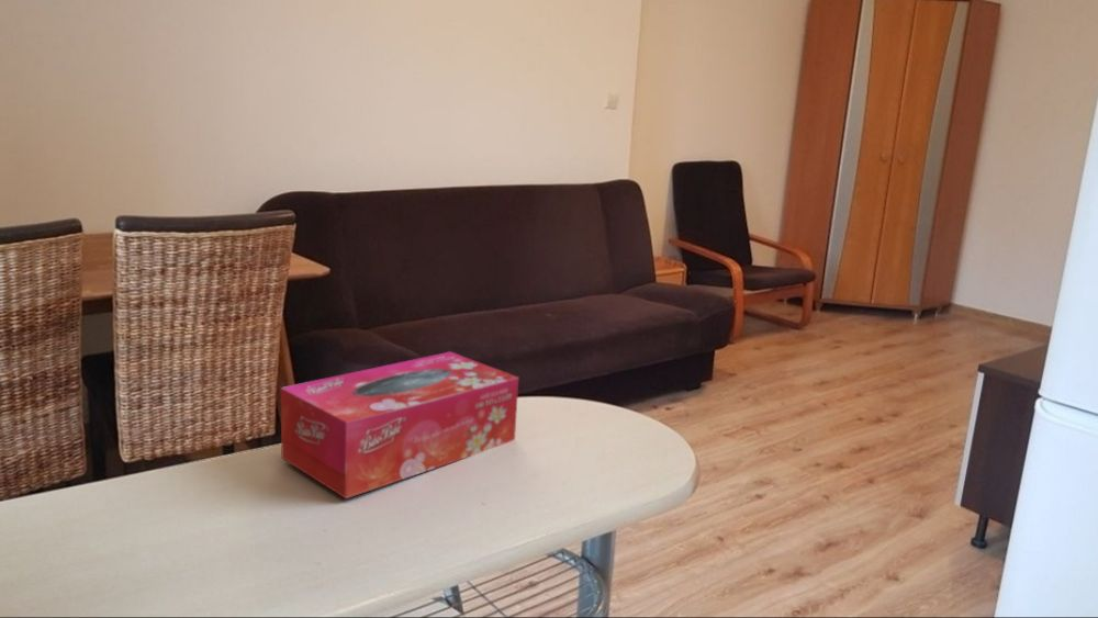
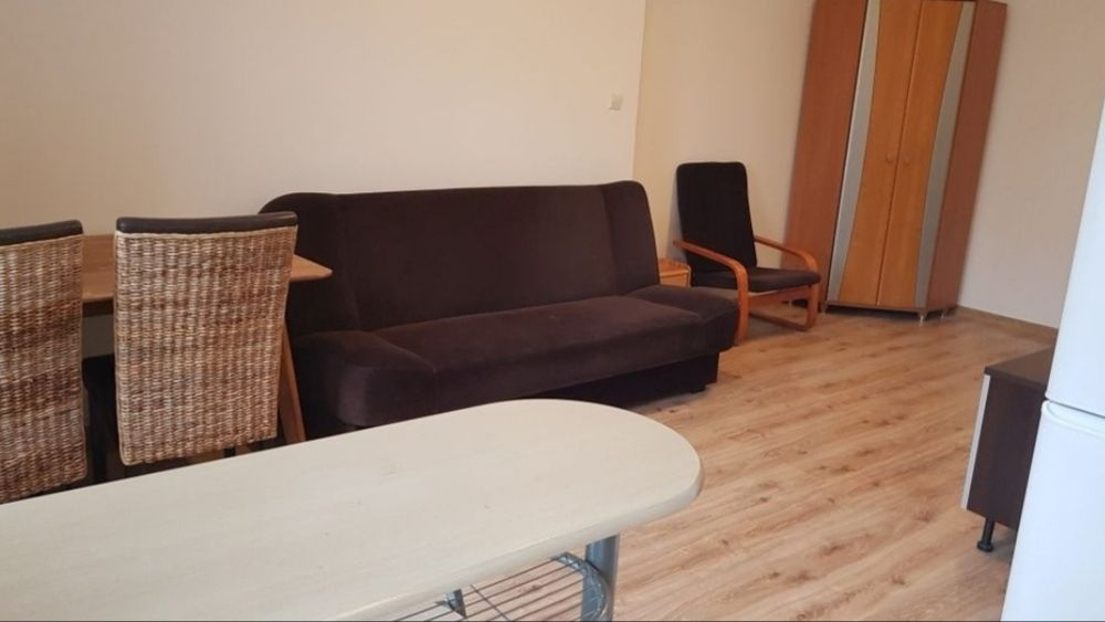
- tissue box (404, 416)
